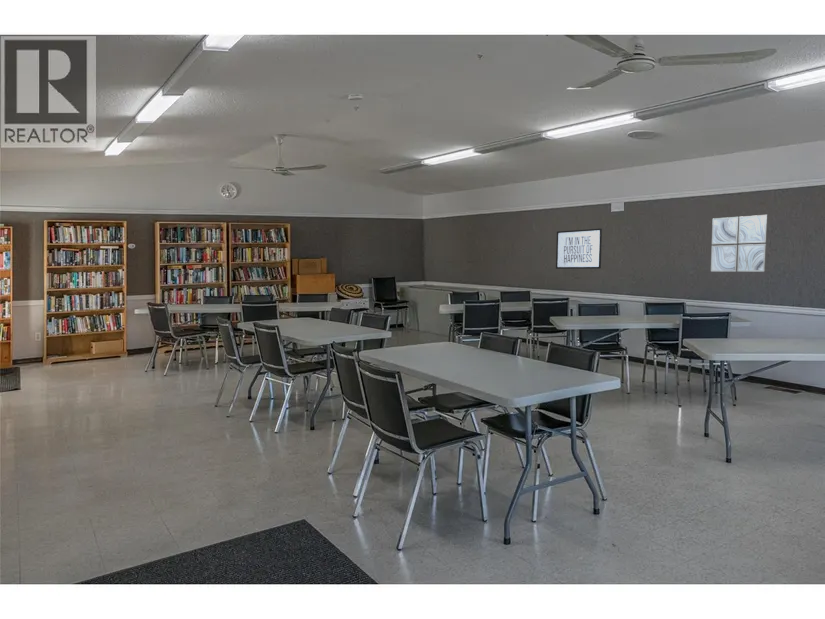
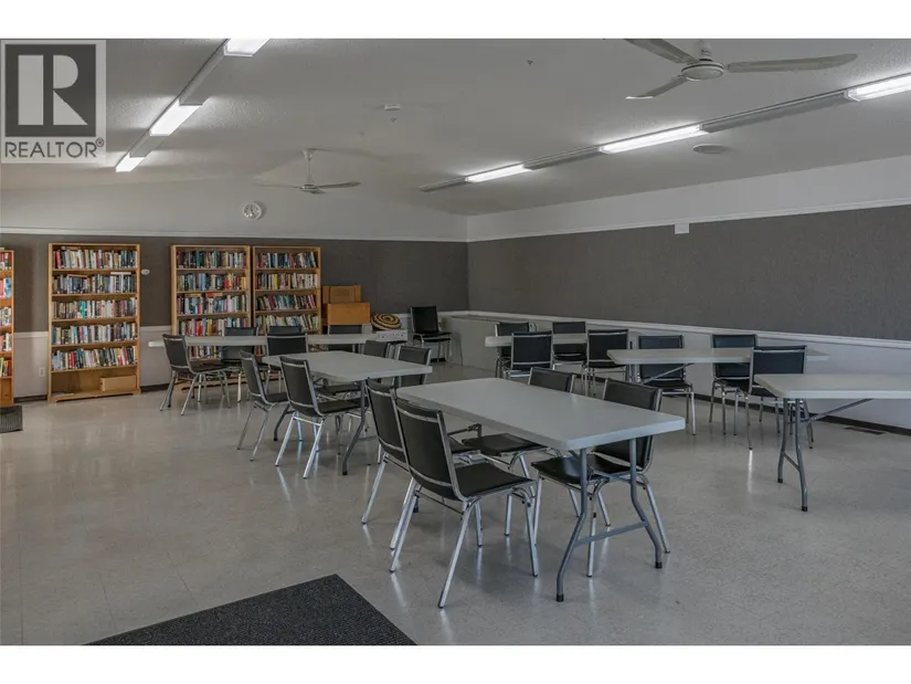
- mirror (578, 249)
- wall art (737, 243)
